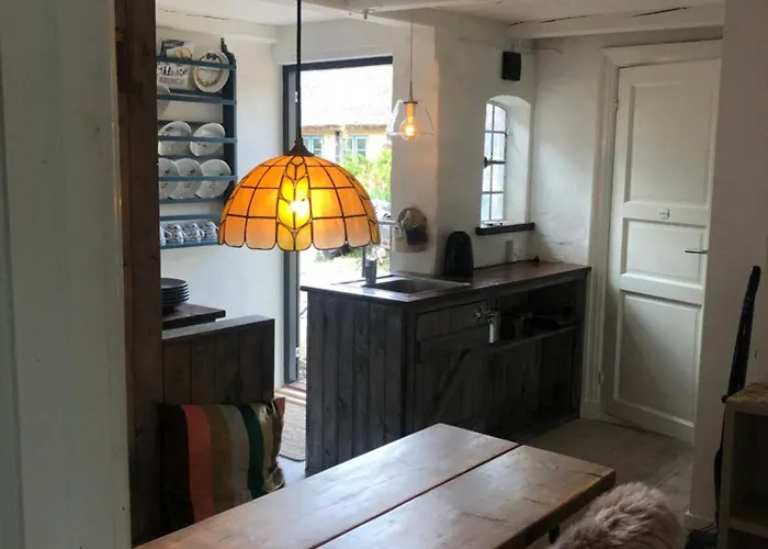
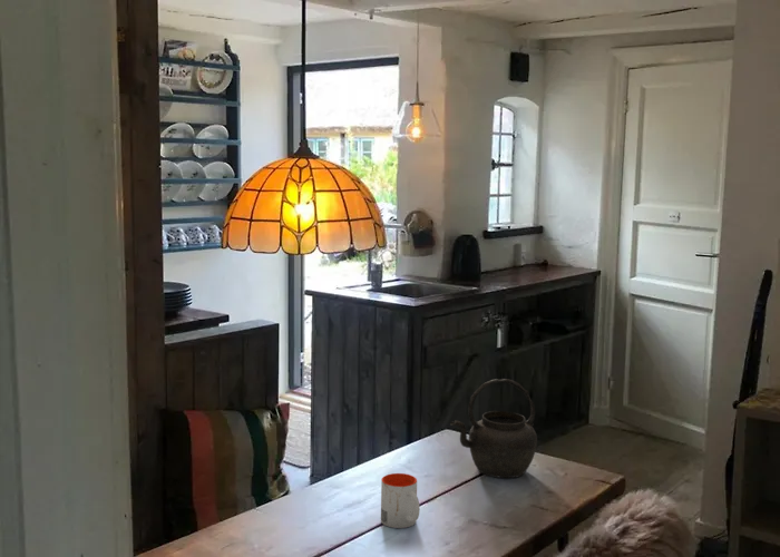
+ kettle (493, 426)
+ mug (402, 502)
